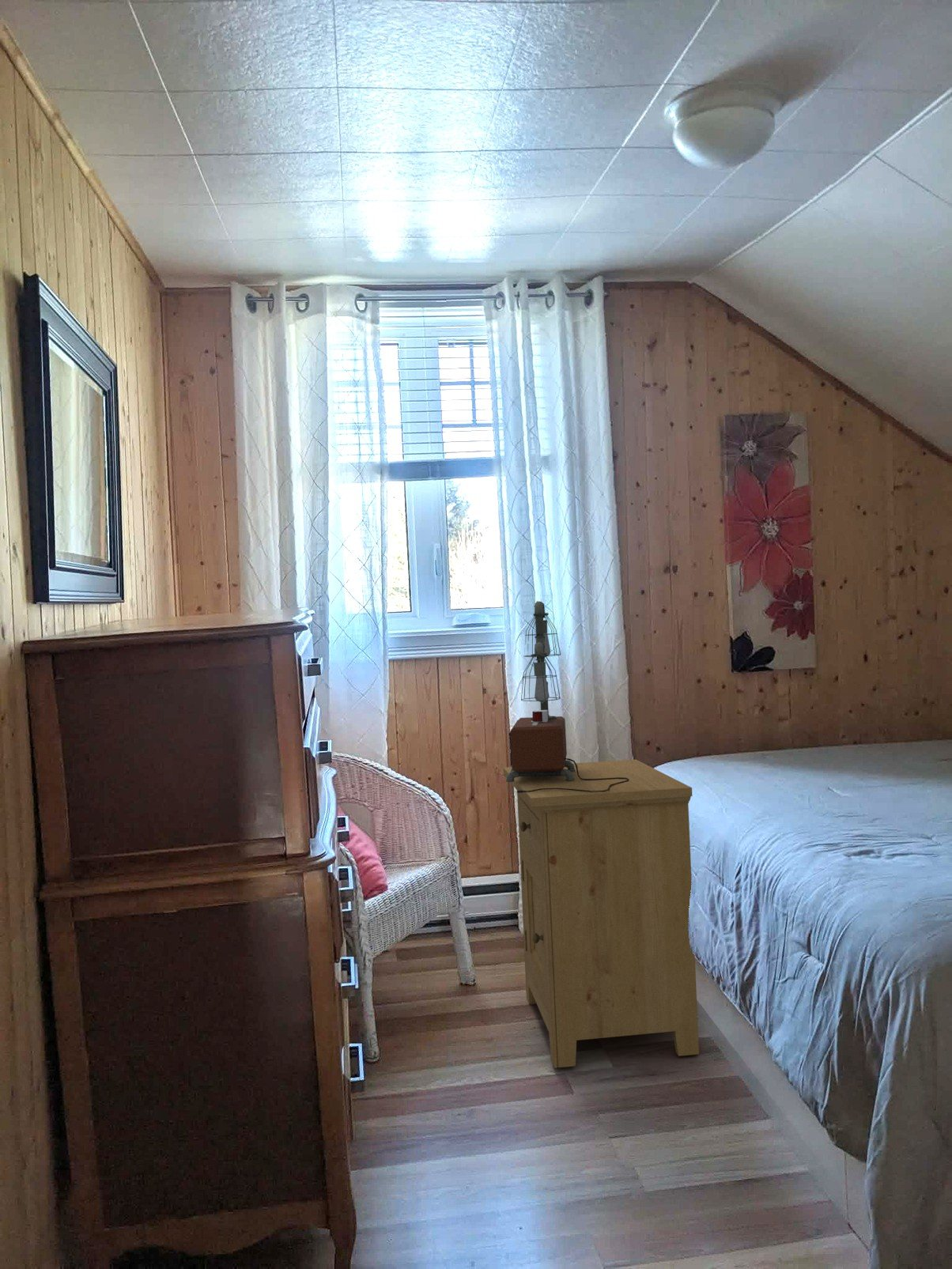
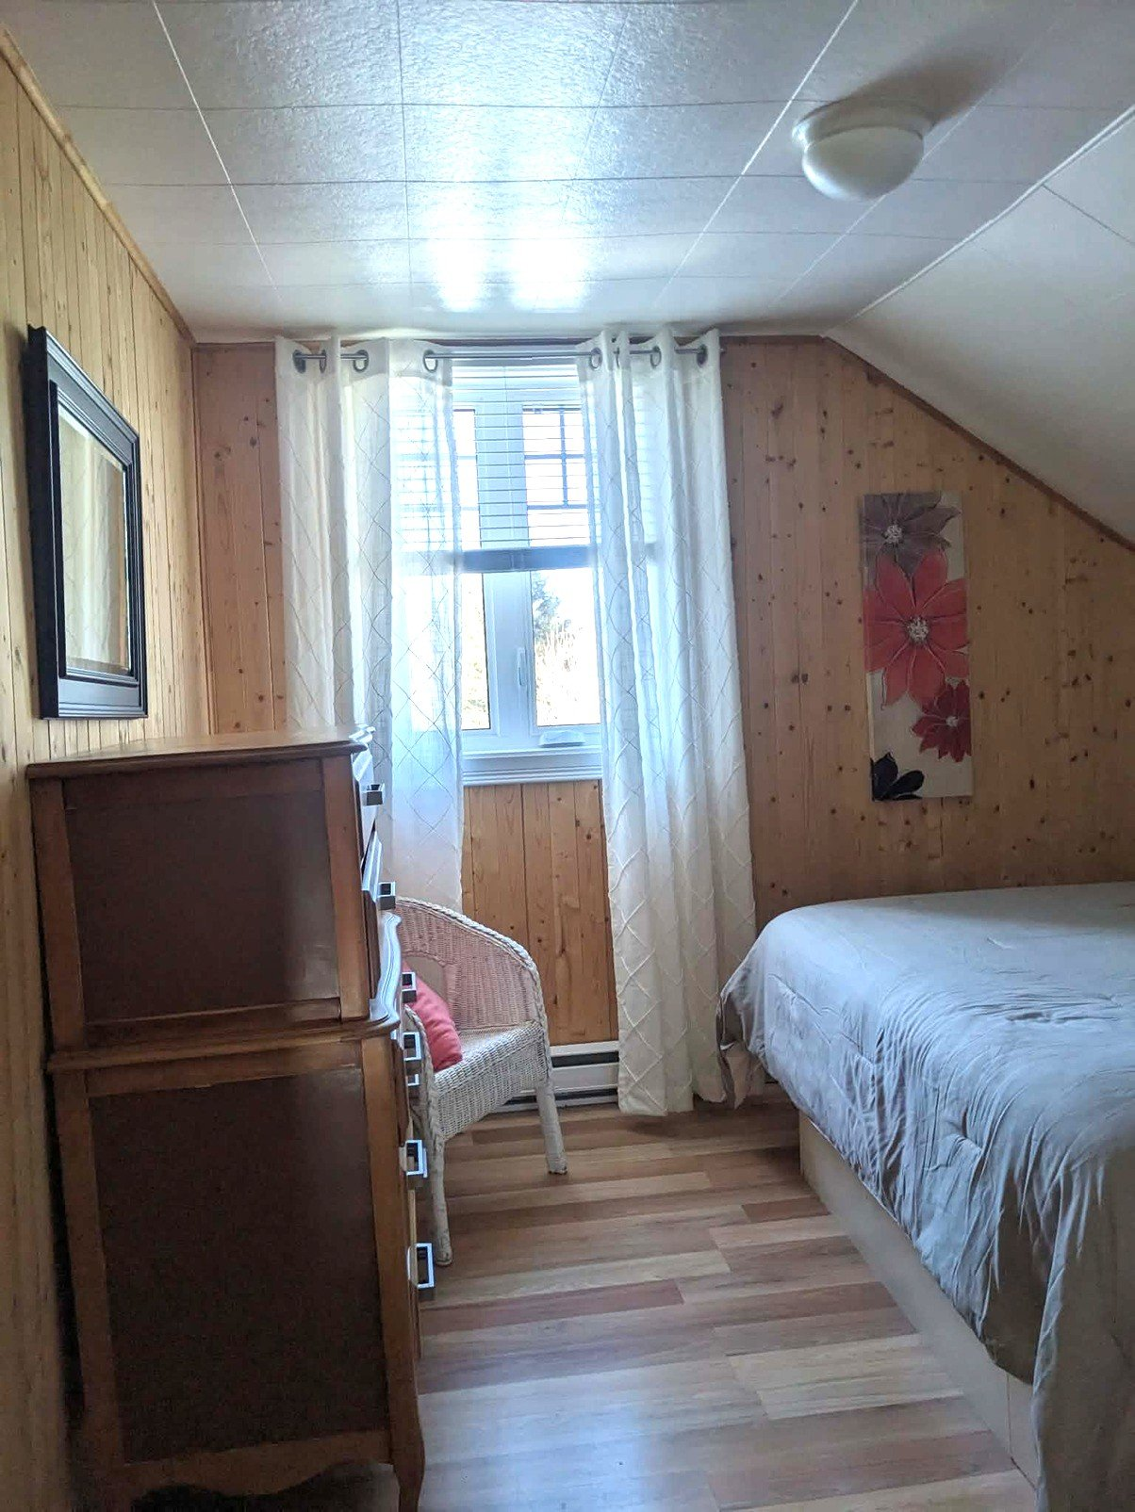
- nightstand (595, 901)
- table lamp (558, 689)
